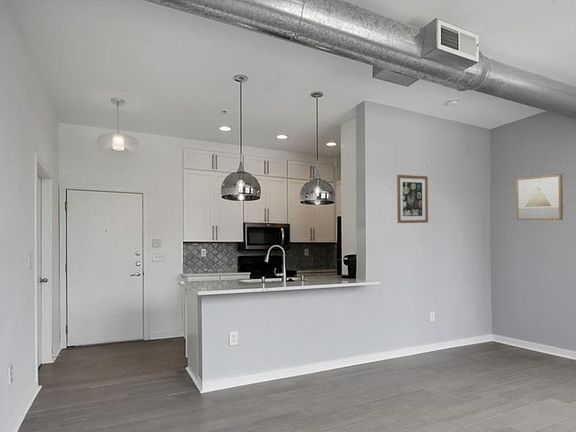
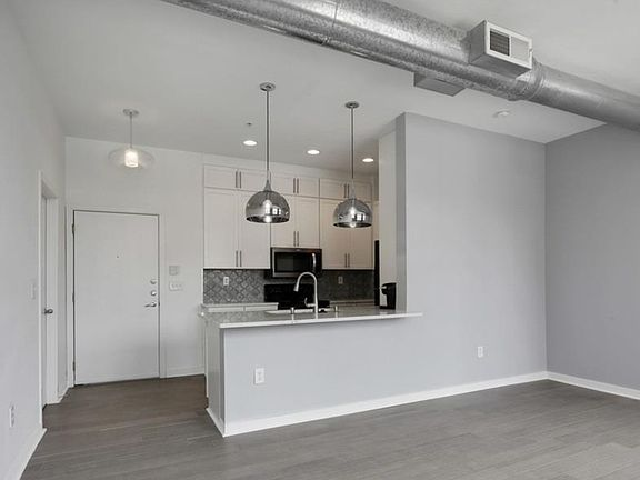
- wall art (412, 199)
- wall art (538, 198)
